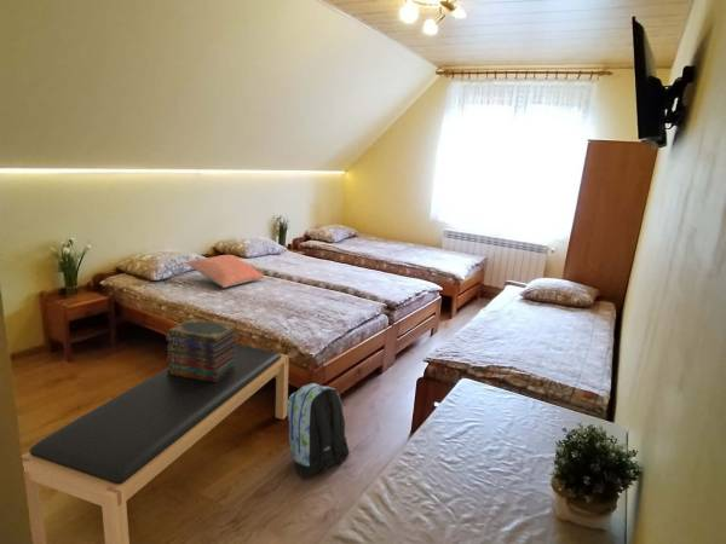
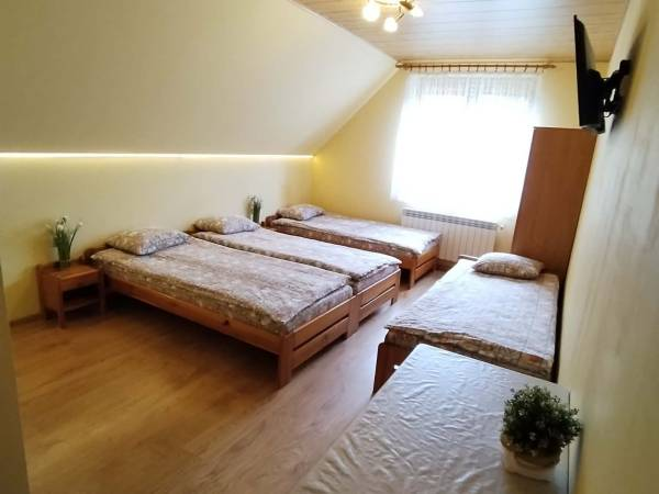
- book stack (202, 348)
- backpack (316, 422)
- bench (184, 428)
- pillow (226, 270)
